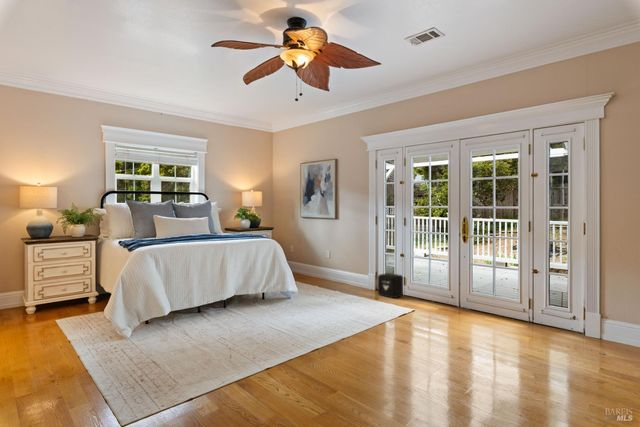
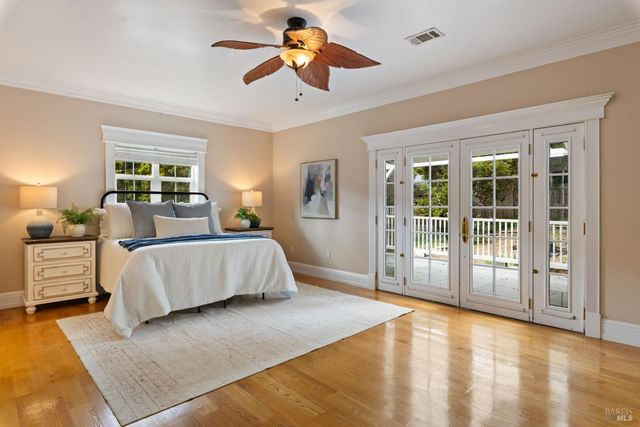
- air purifier (389, 285)
